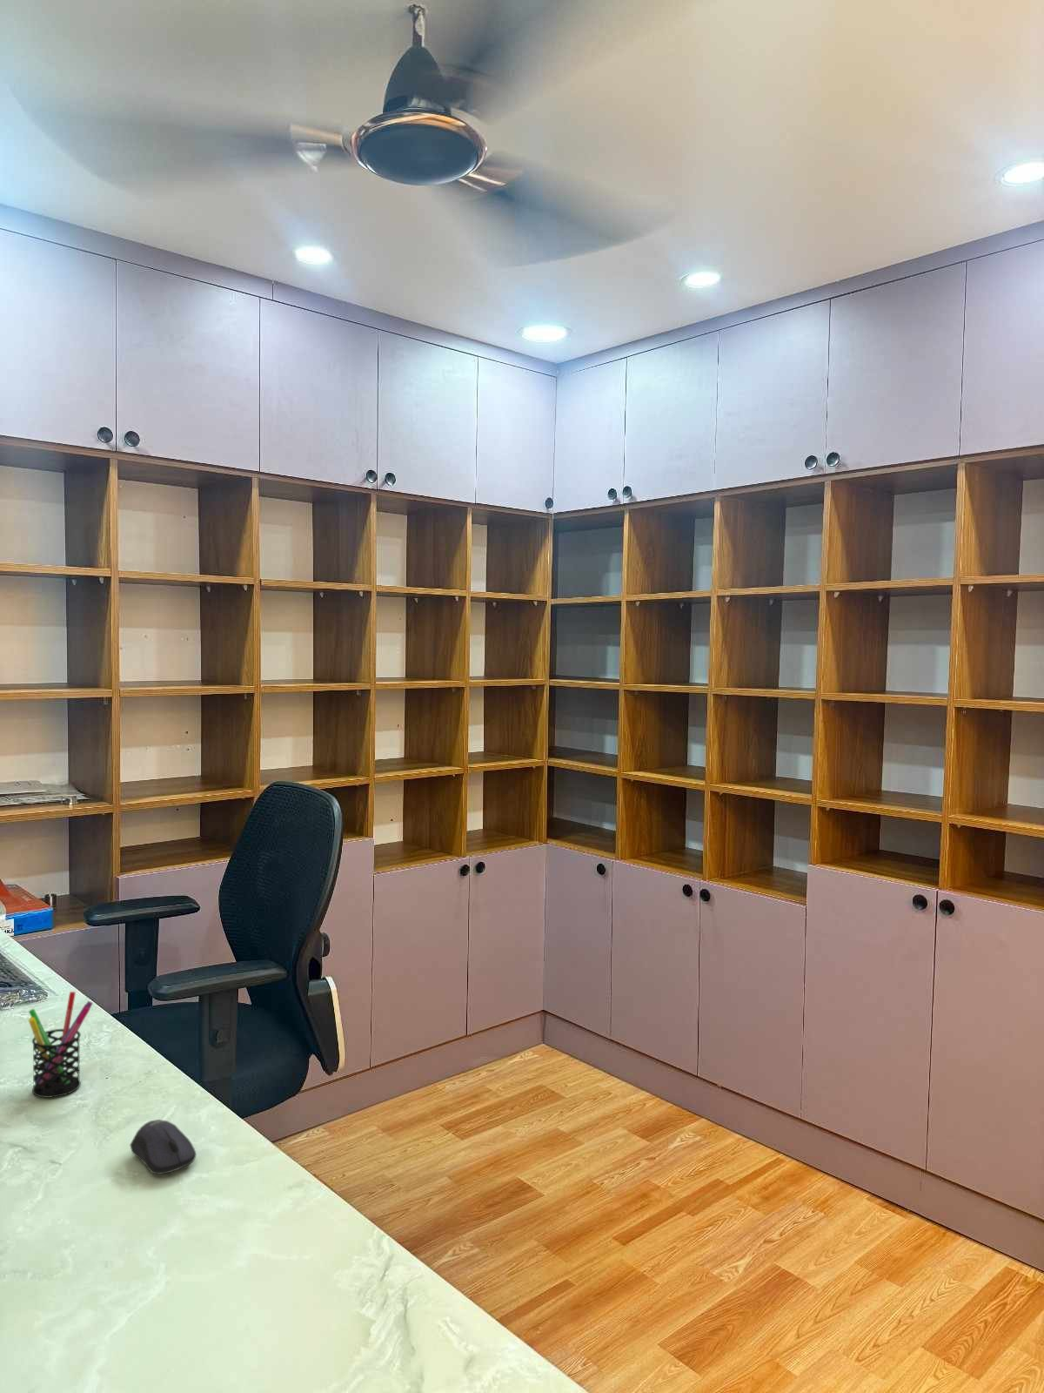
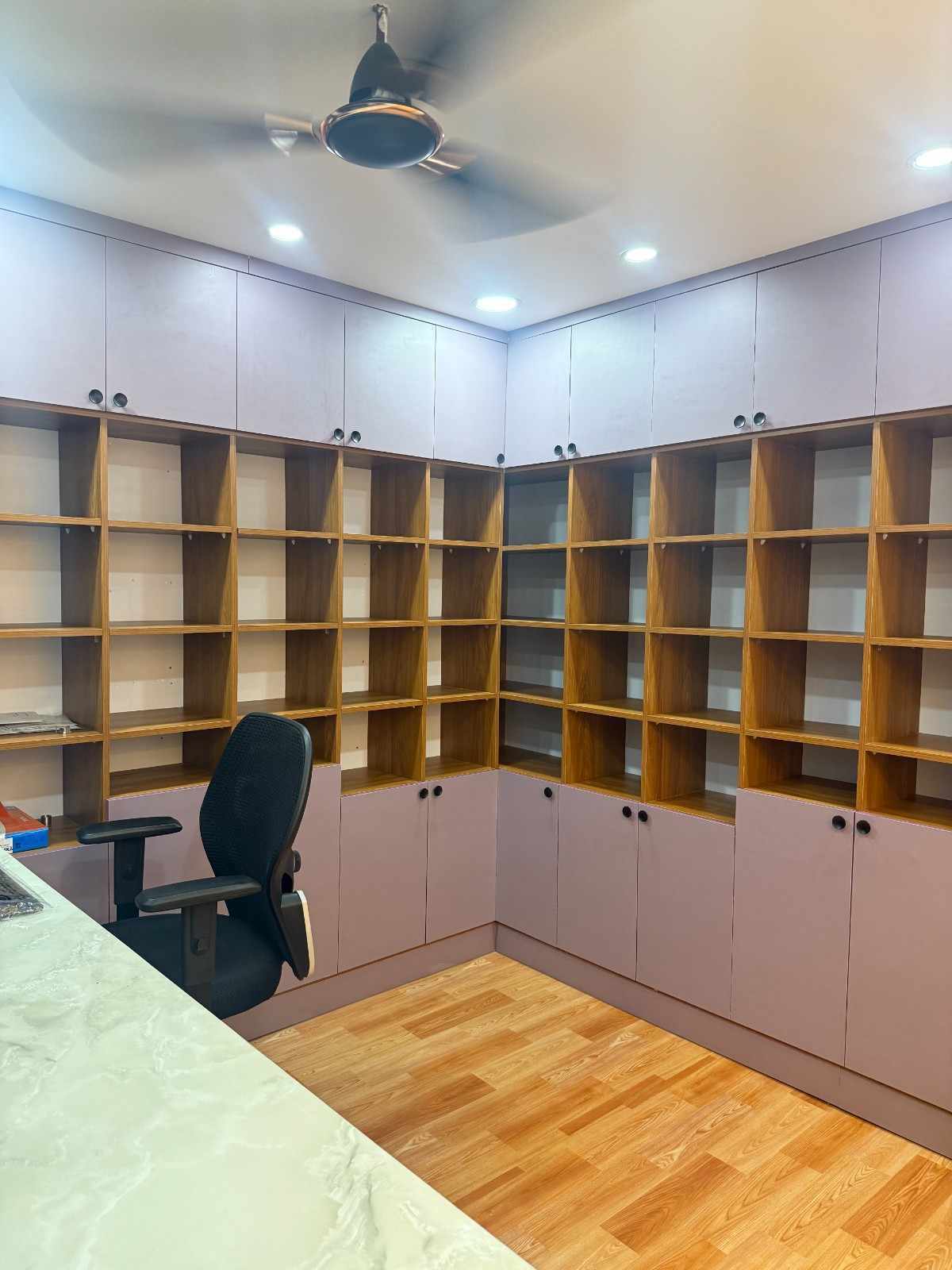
- computer mouse (162, 1142)
- pen holder (54, 1041)
